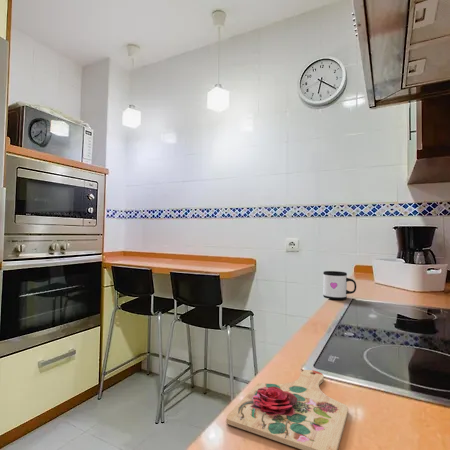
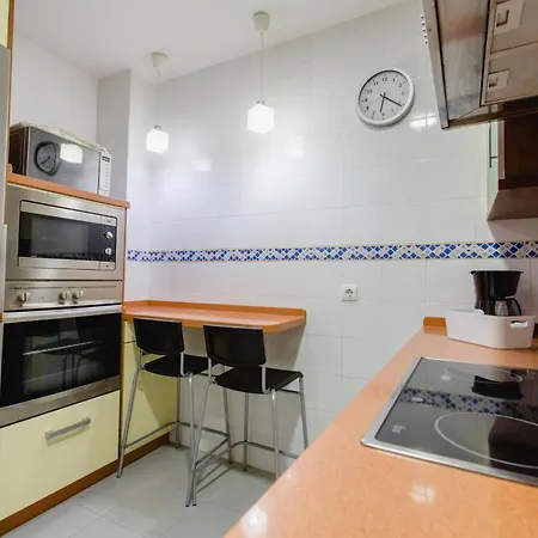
- cutting board (298, 392)
- mug (339, 285)
